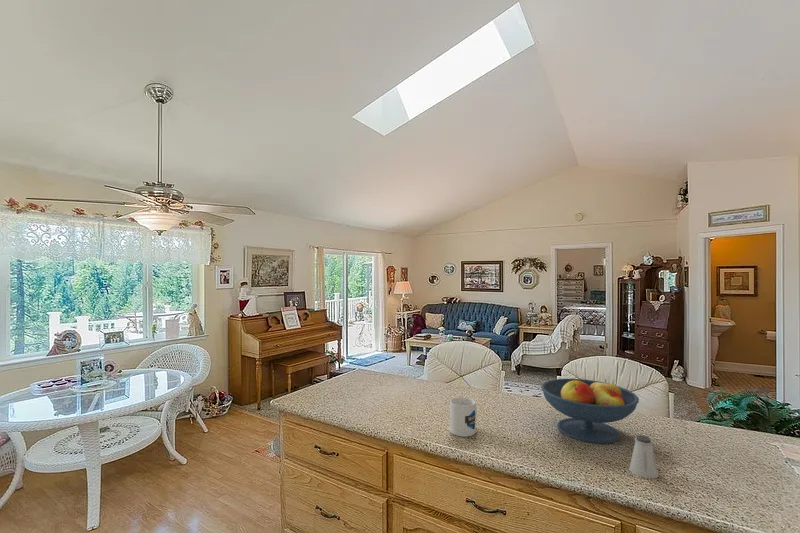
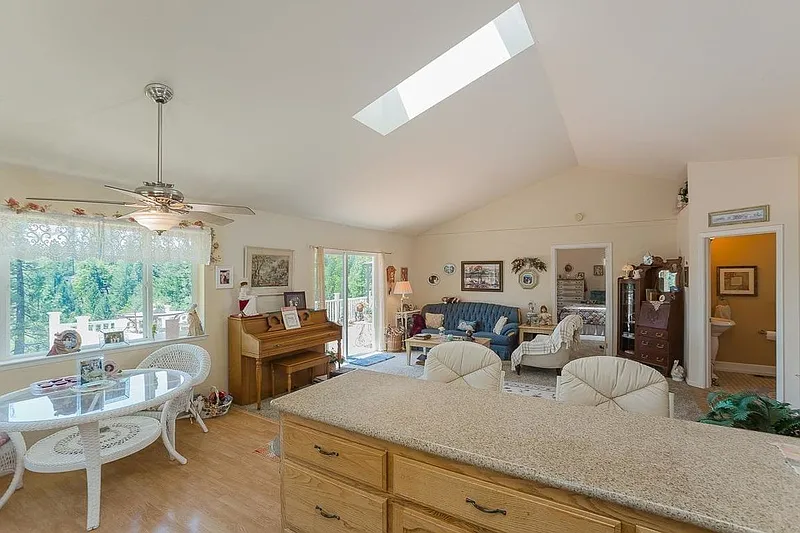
- mug (465, 415)
- saltshaker (643, 455)
- fruit bowl (587, 403)
